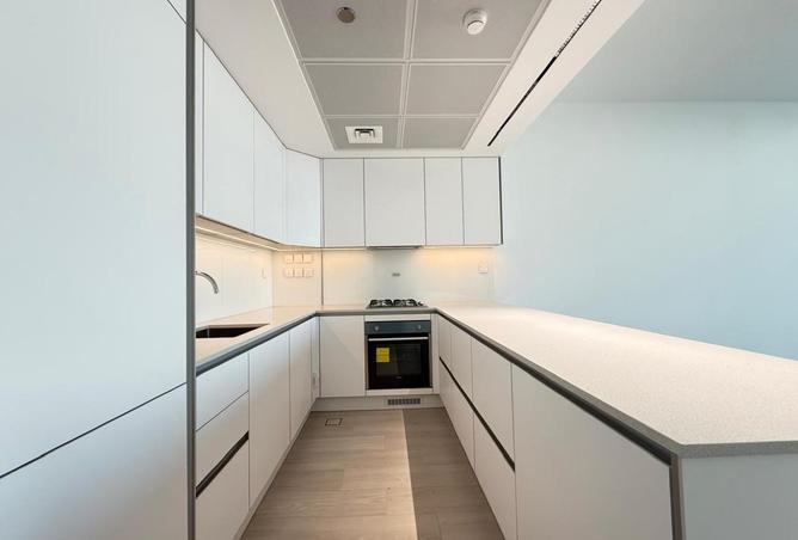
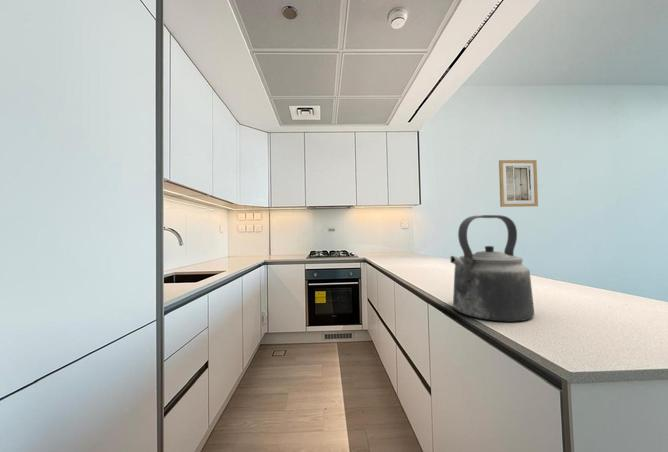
+ kettle (485, 263)
+ wall art (518, 183)
